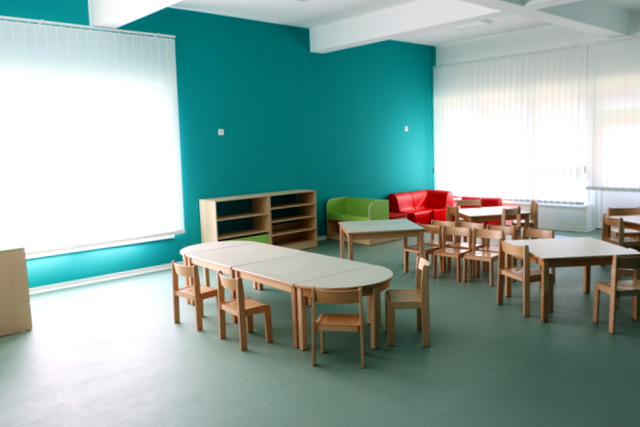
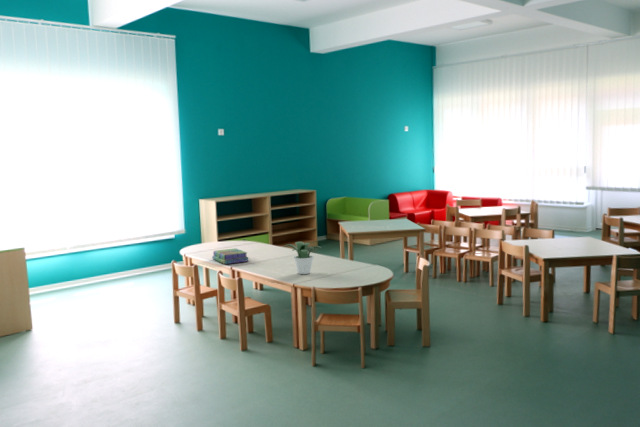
+ stack of books (230, 255)
+ potted plant (302, 257)
